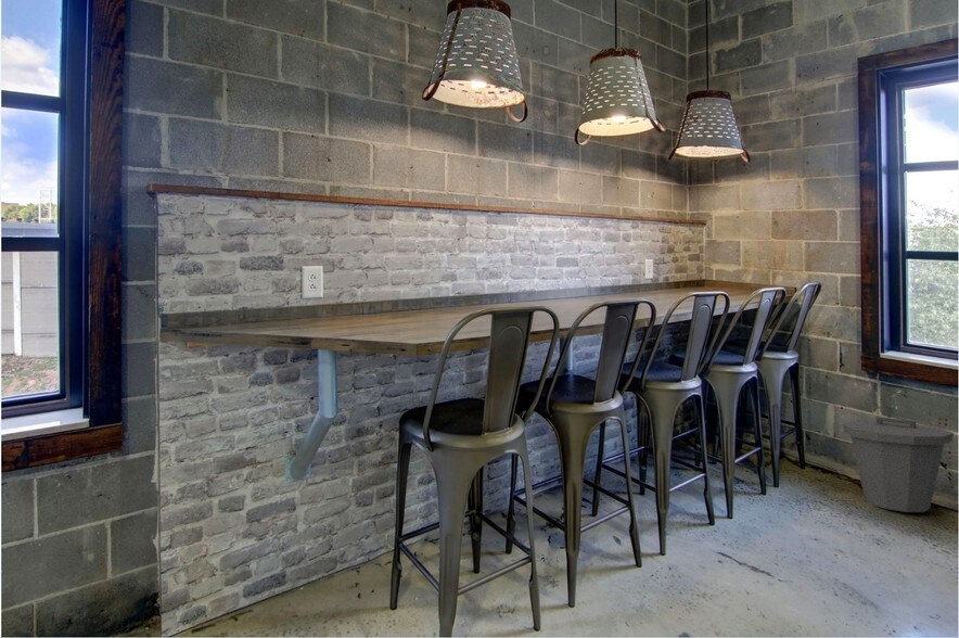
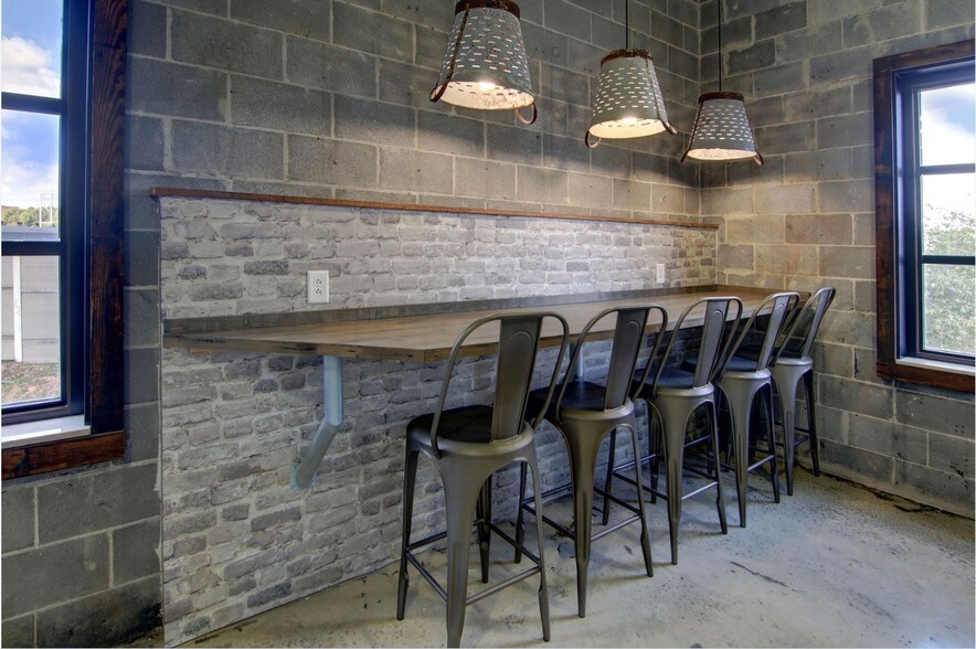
- trash can (895, 461)
